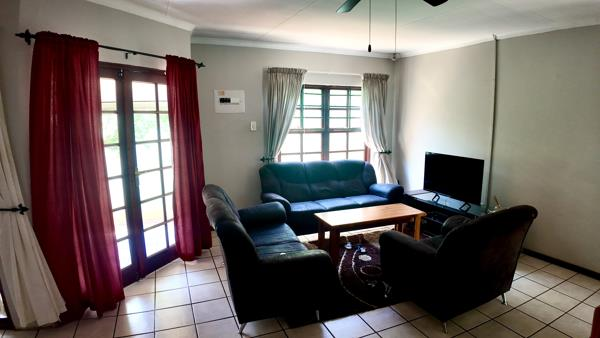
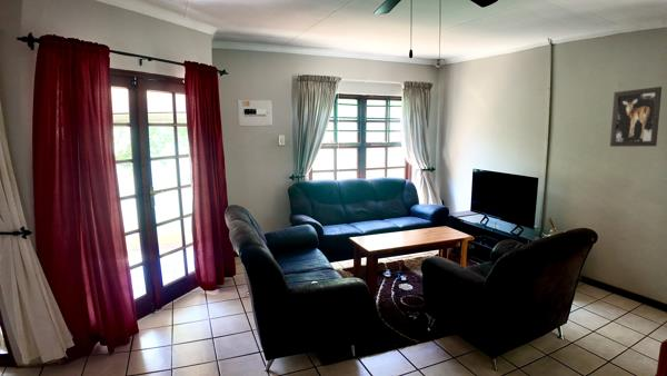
+ wall art (634, 118)
